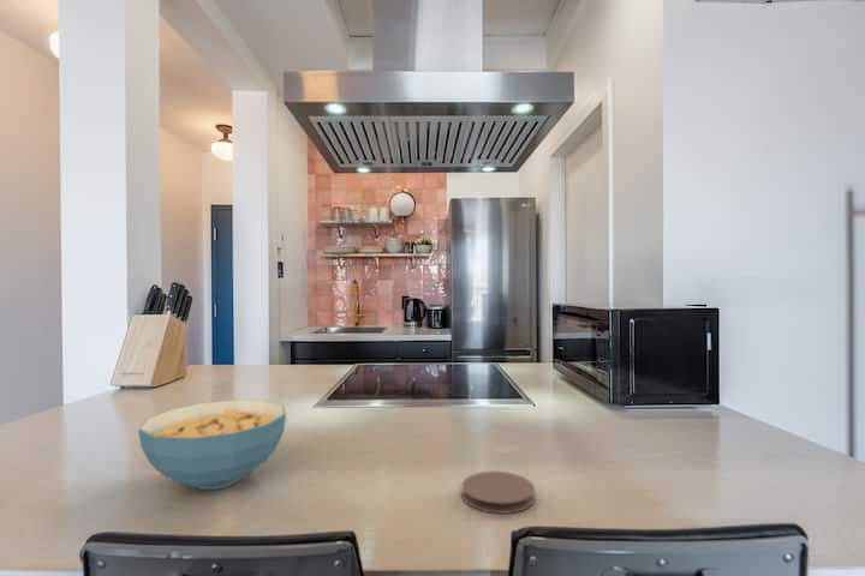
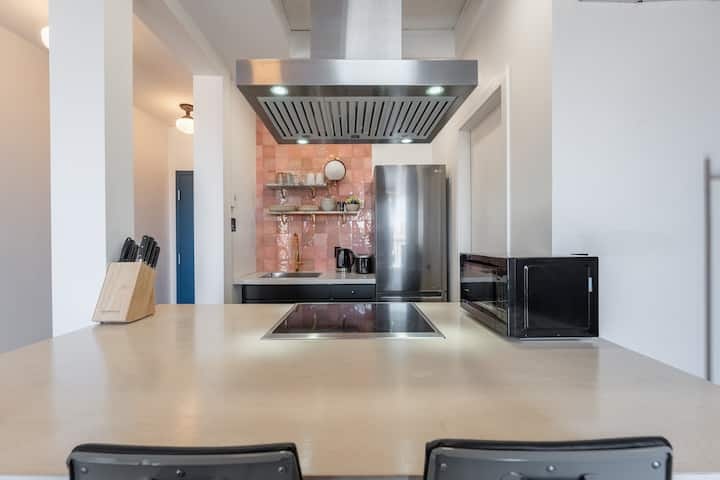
- coaster (497, 490)
- cereal bowl (217, 448)
